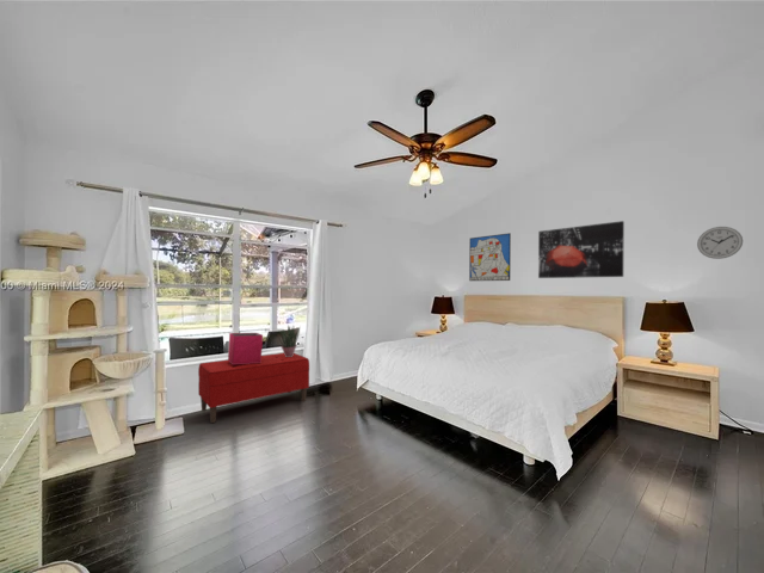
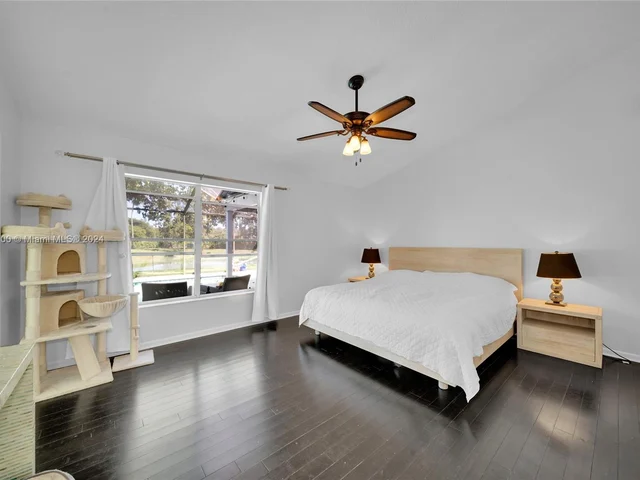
- wall art (488, 258)
- wall art (577, 252)
- wall clock (719, 242)
- storage bin (244, 347)
- potted plant (289, 340)
- bench (255, 382)
